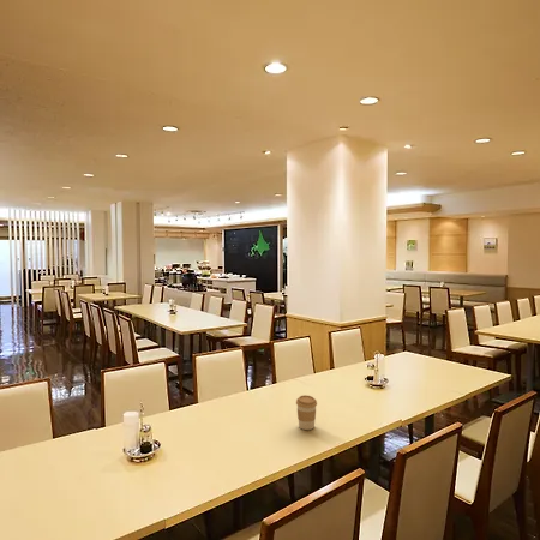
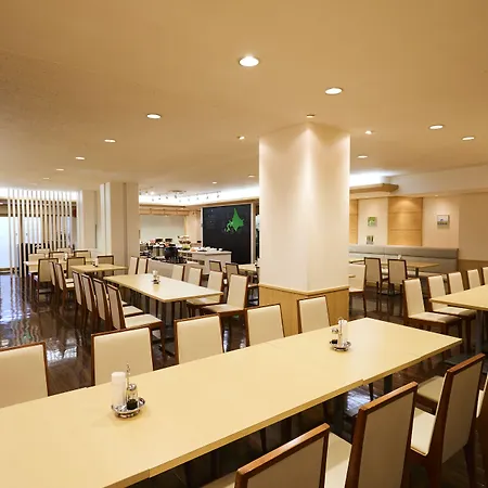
- coffee cup (306, 412)
